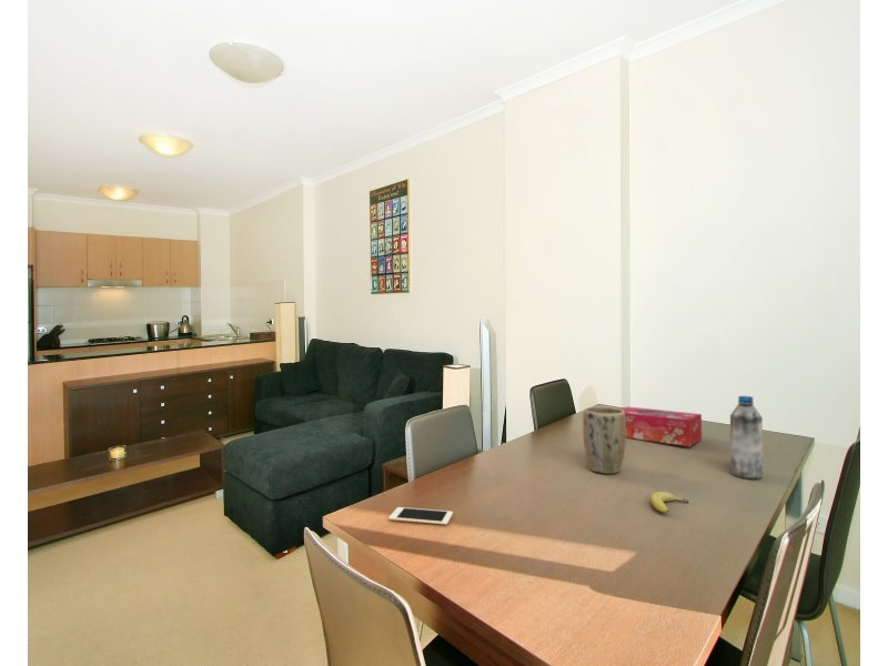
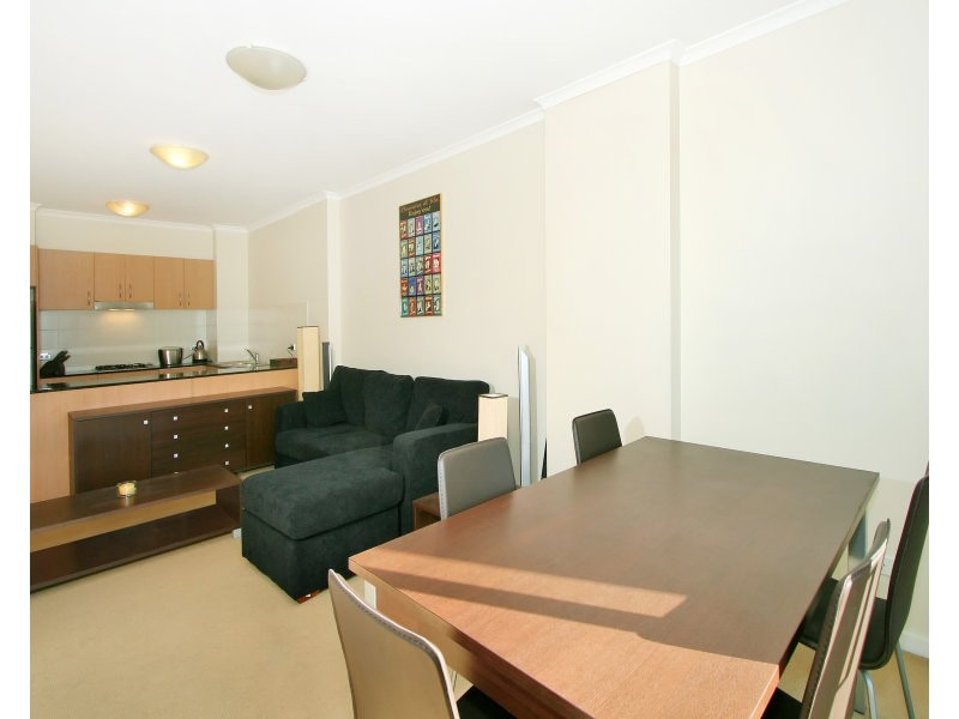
- cell phone (421, 515)
- water bottle (746, 435)
- tissue box (656, 424)
- plant pot (604, 440)
- fruit (666, 500)
